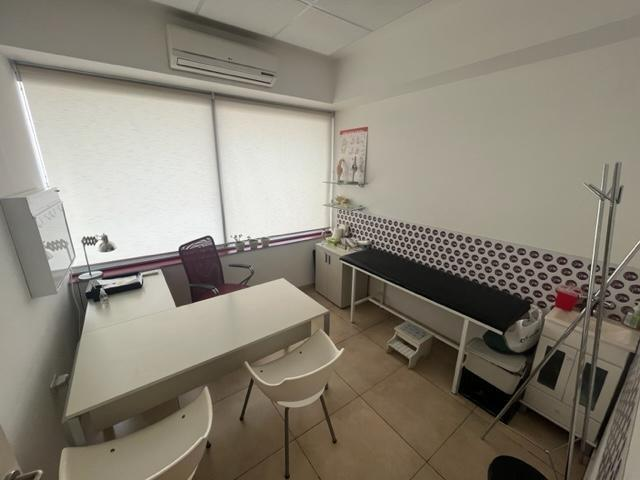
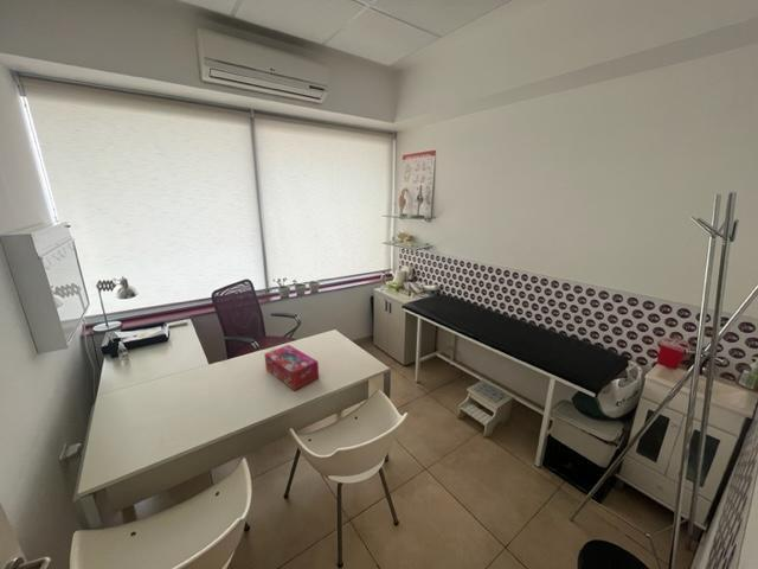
+ tissue box (290, 365)
